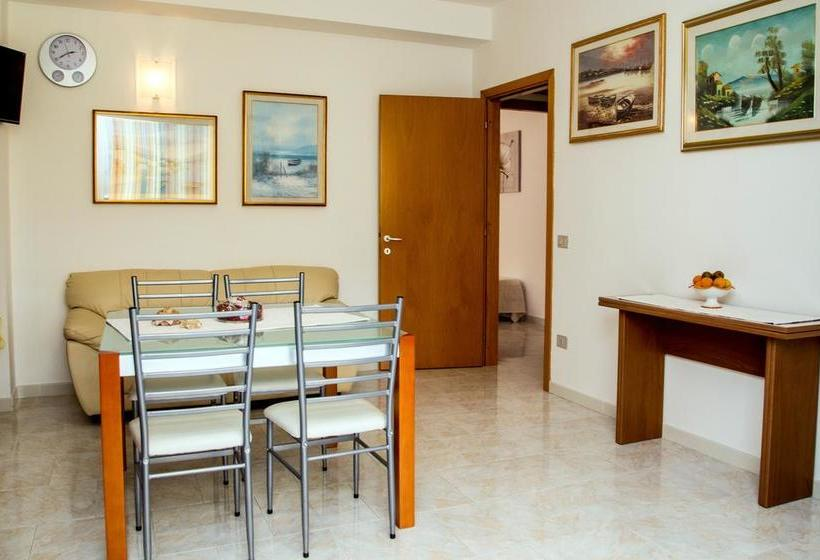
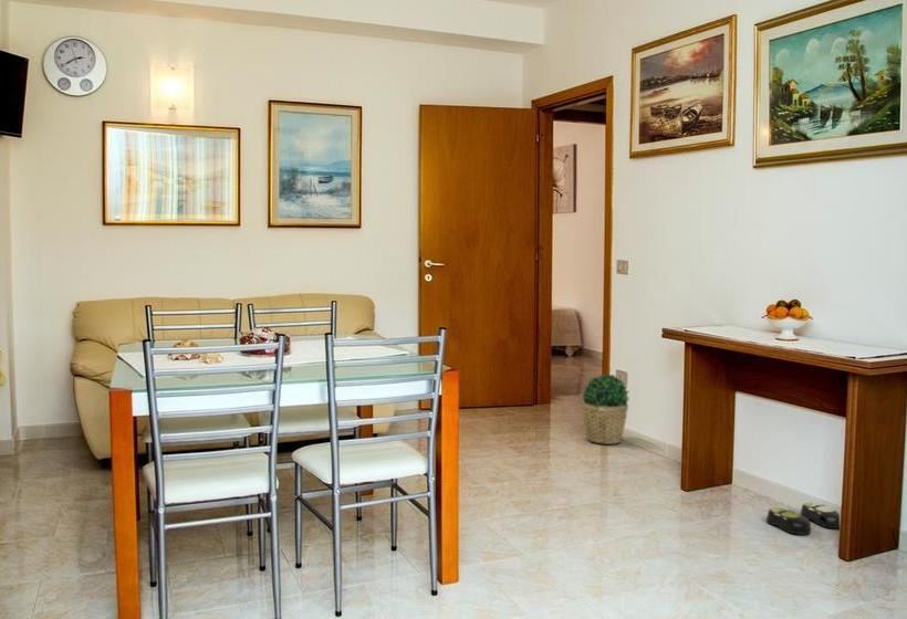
+ slippers (805, 516)
+ potted plant (605, 408)
